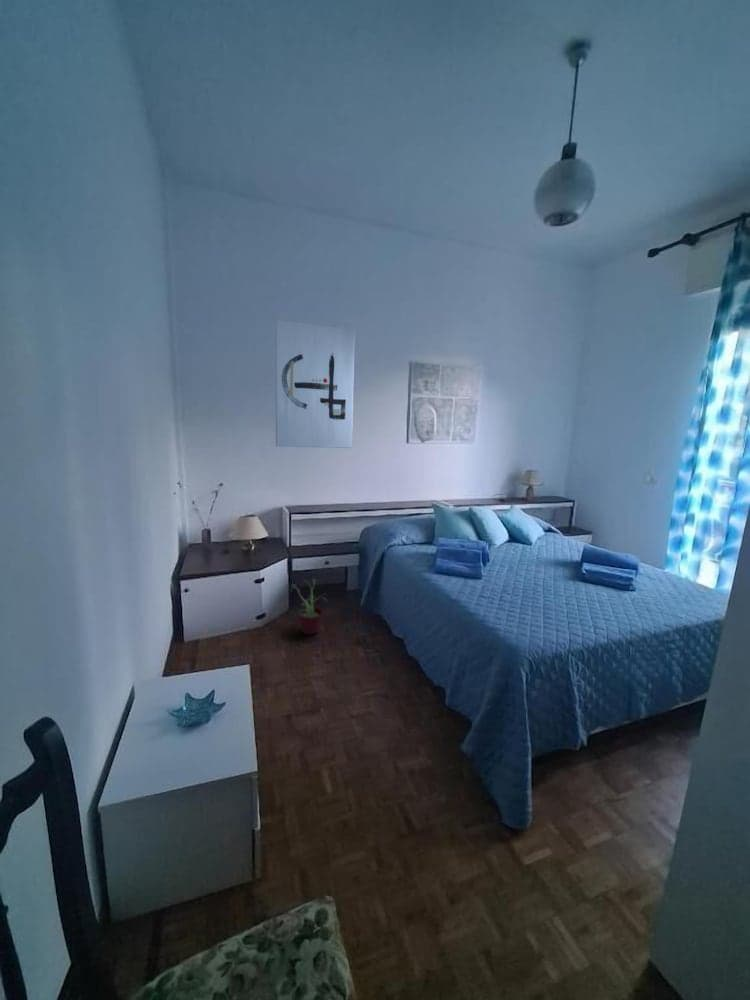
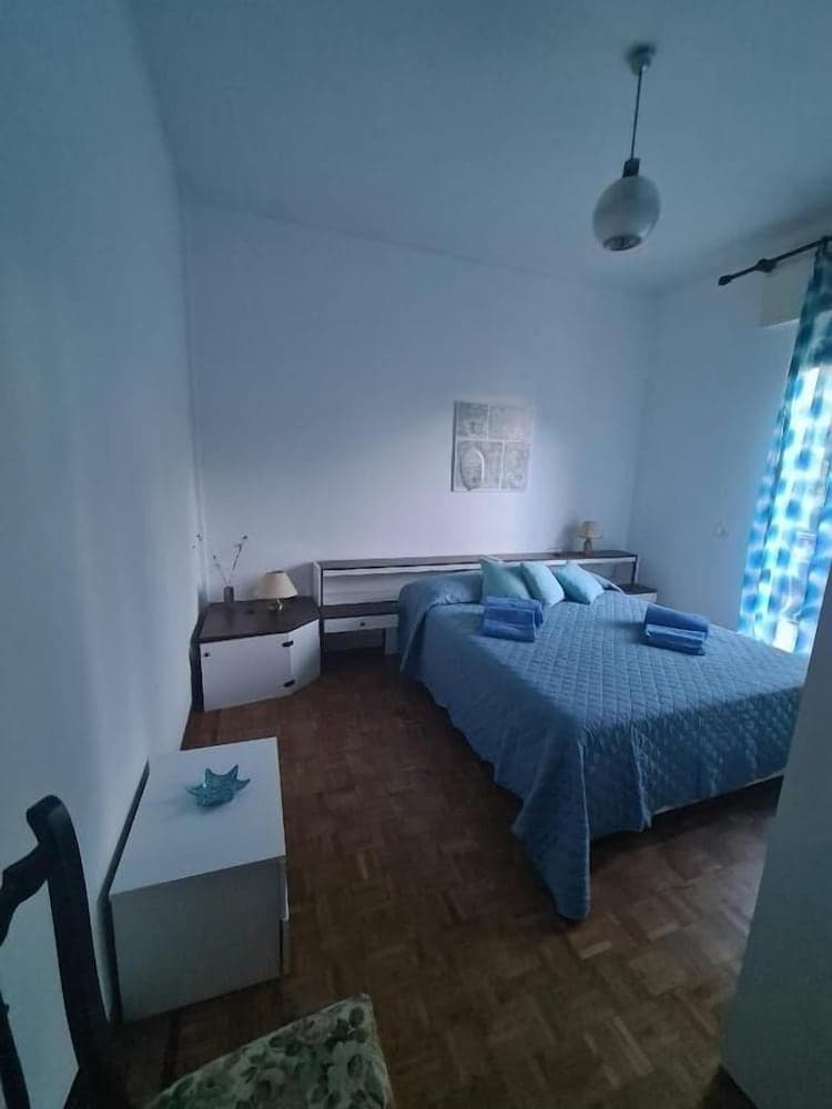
- wall art (315, 387)
- potted plant (304, 603)
